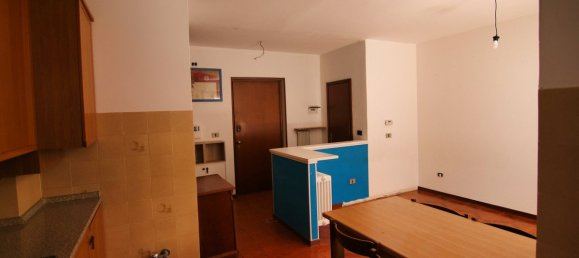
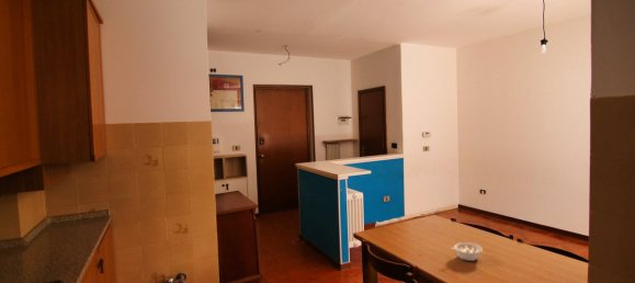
+ legume (467, 251)
